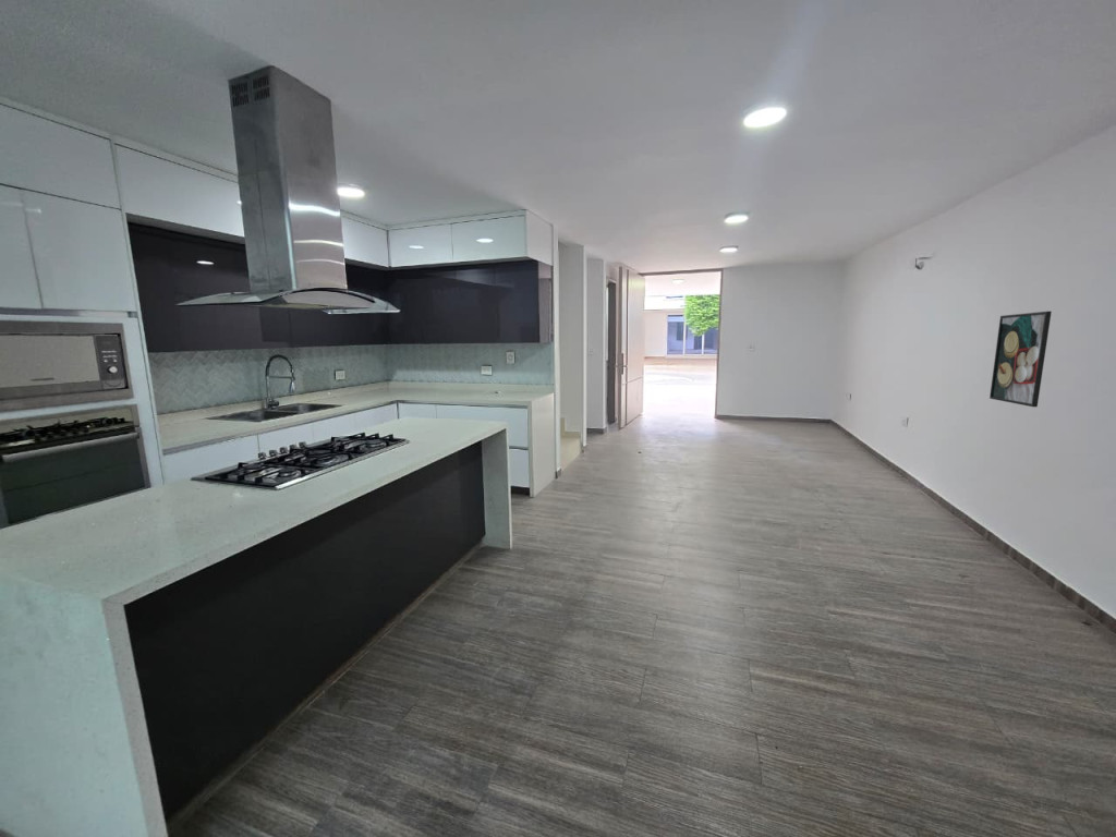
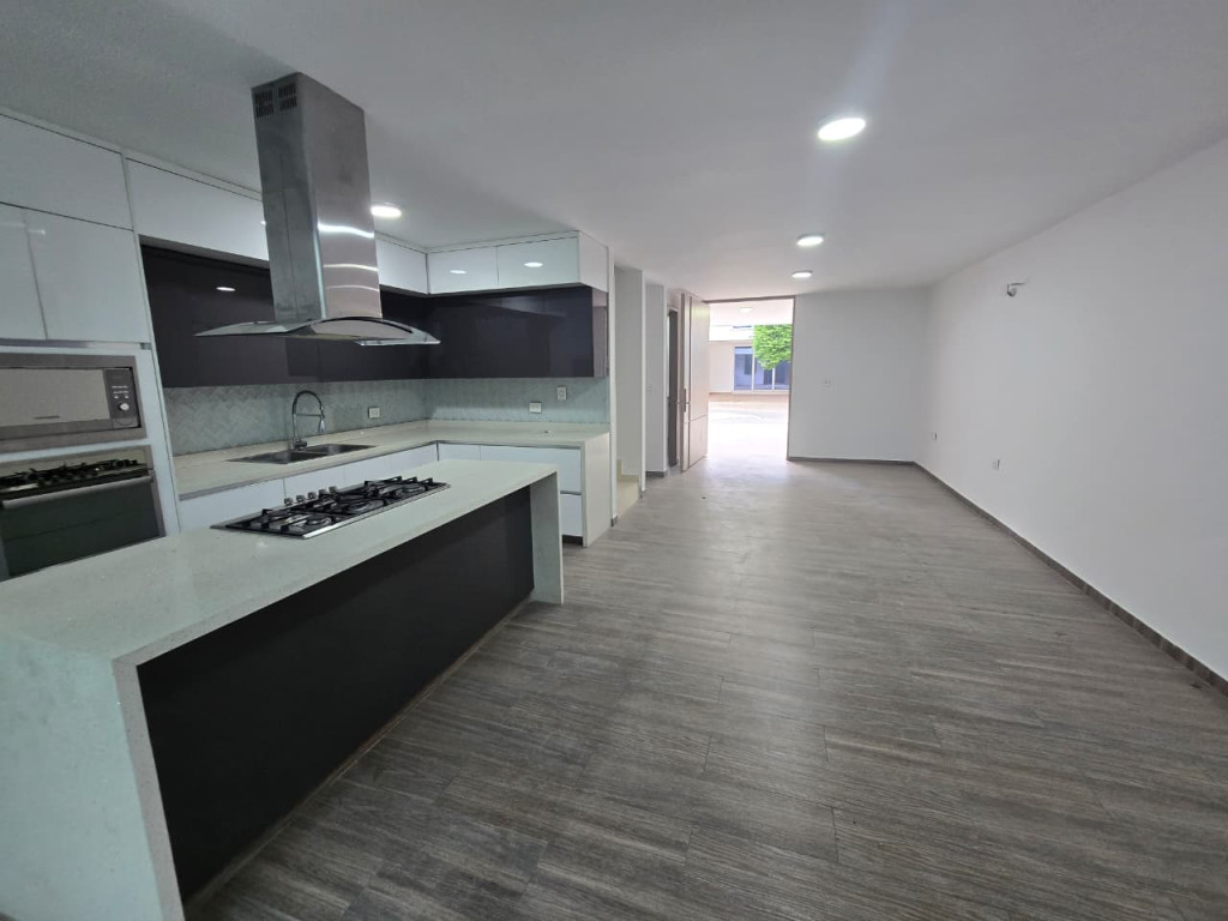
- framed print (1017, 359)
